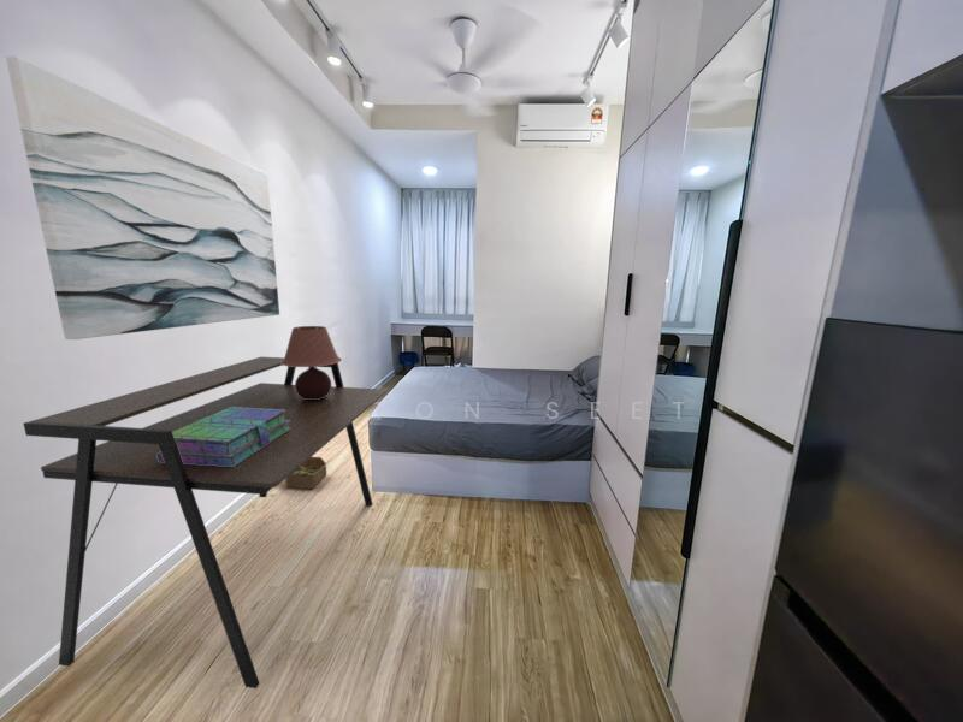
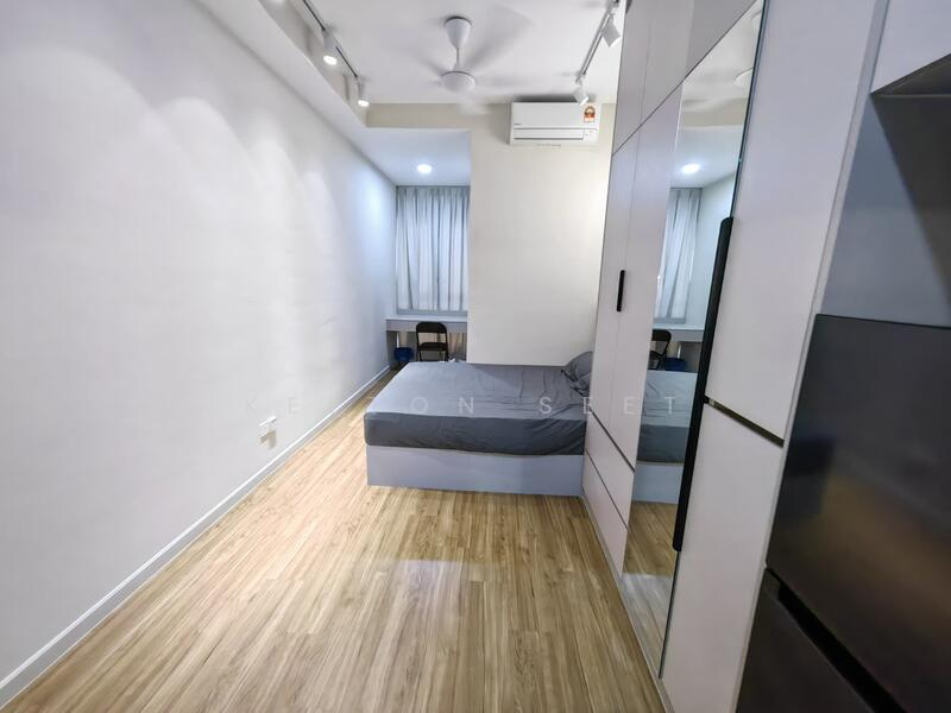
- wall art (194, 233)
- desk (261, 478)
- stack of books (230, 432)
- table lamp (312, 362)
- cardboard box (306, 469)
